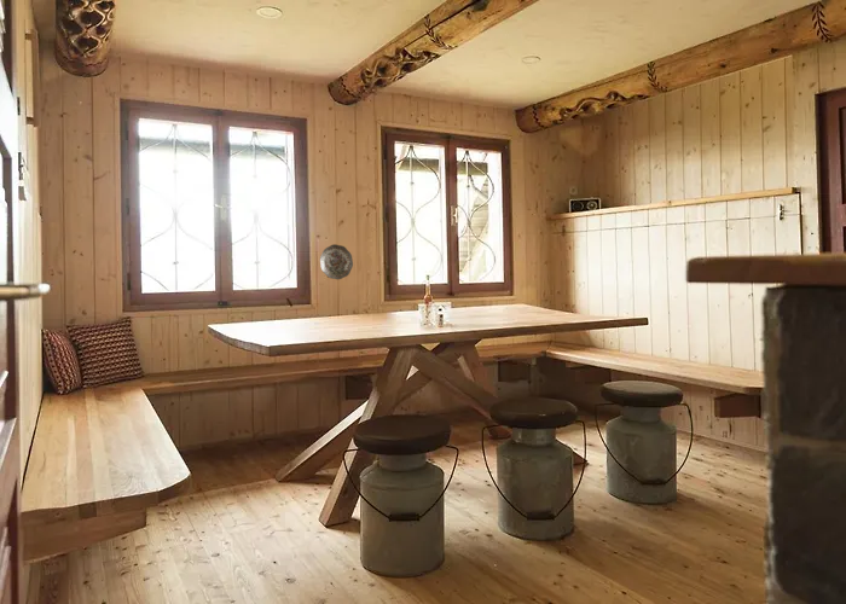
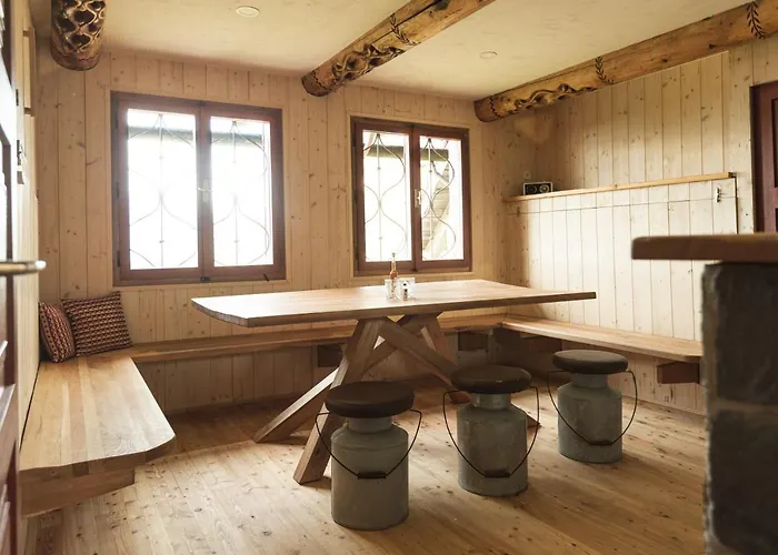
- decorative plate (336, 261)
